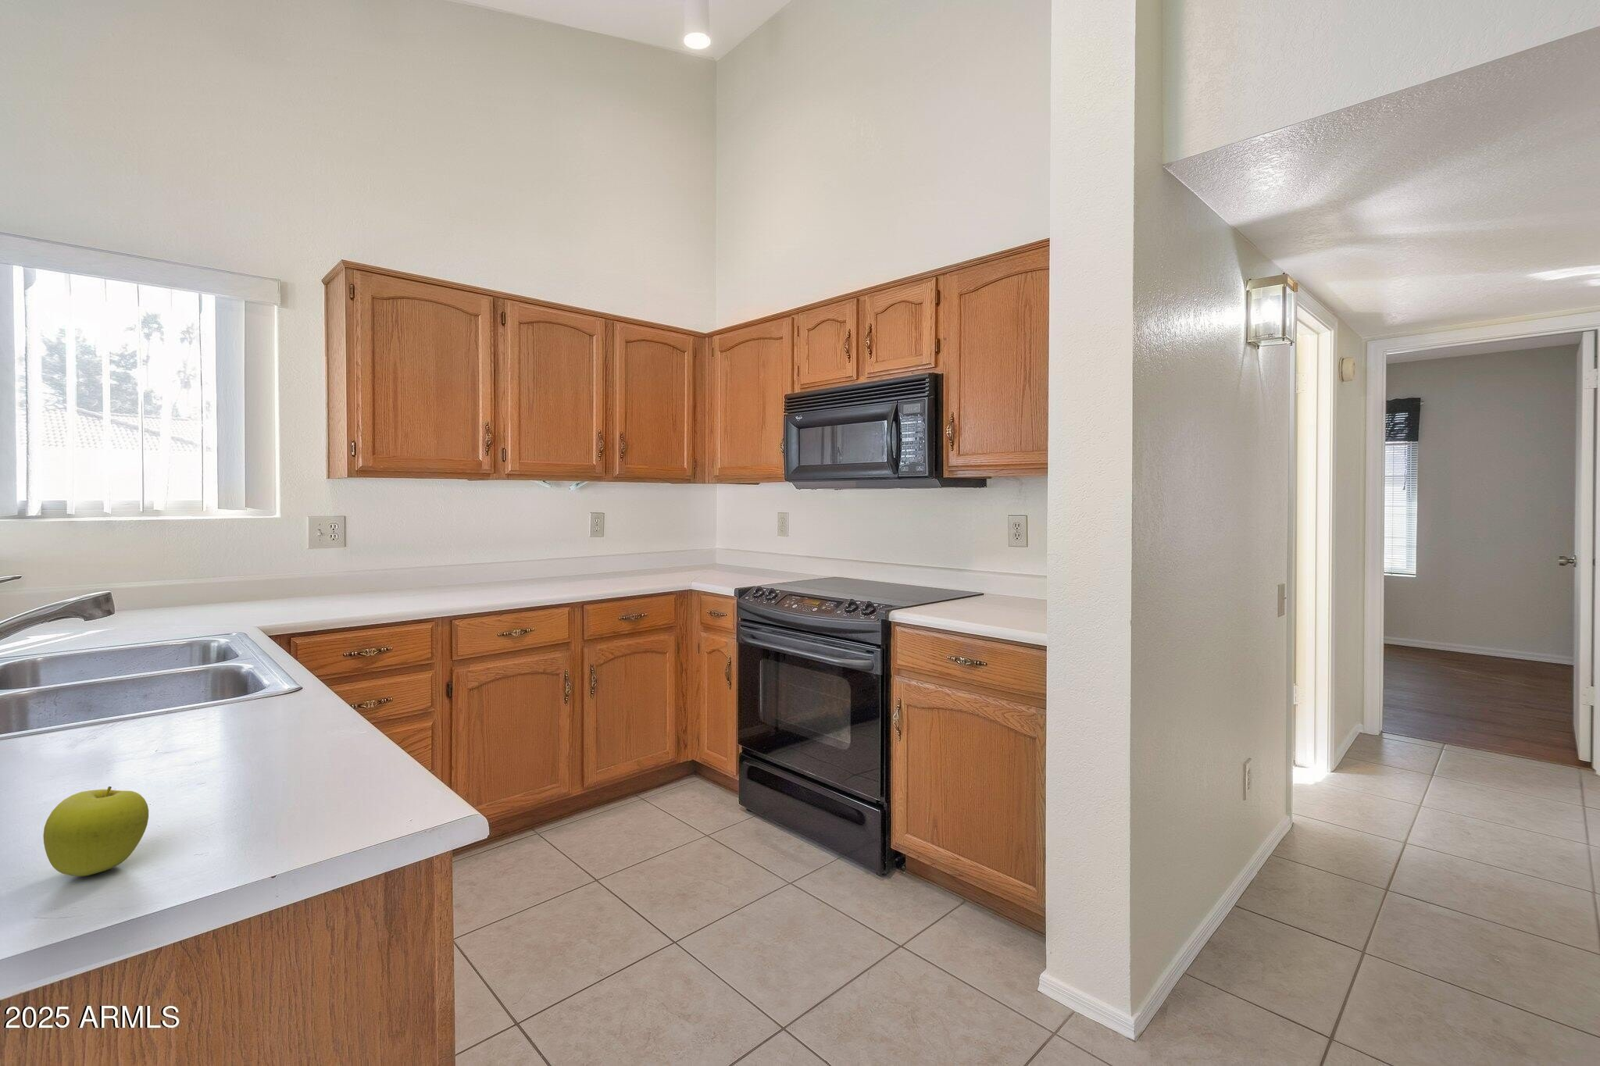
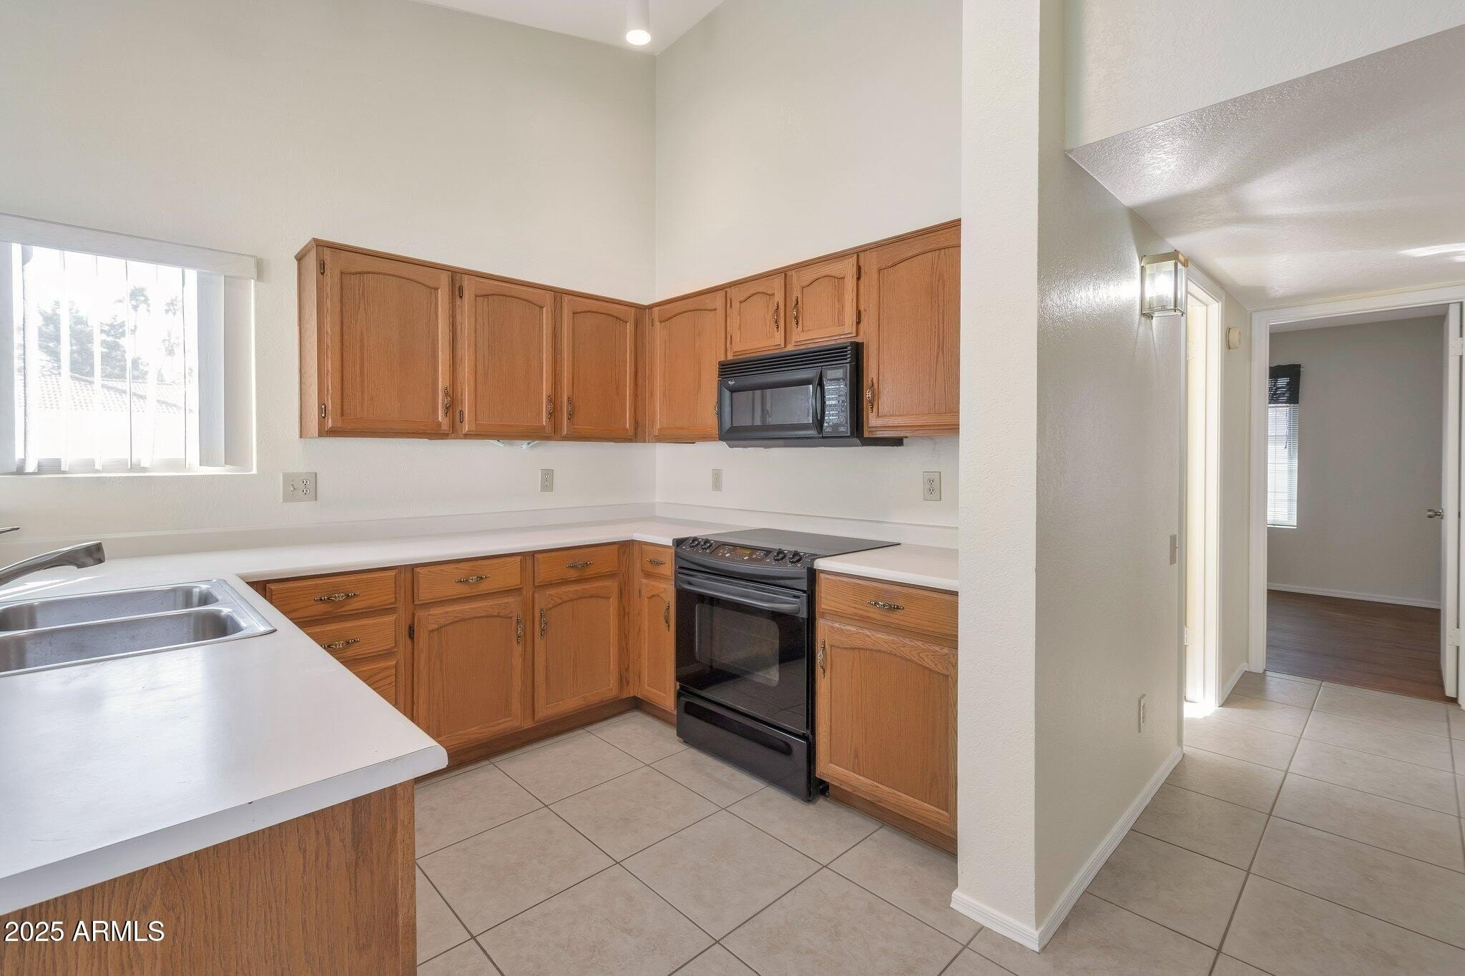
- fruit (99, 829)
